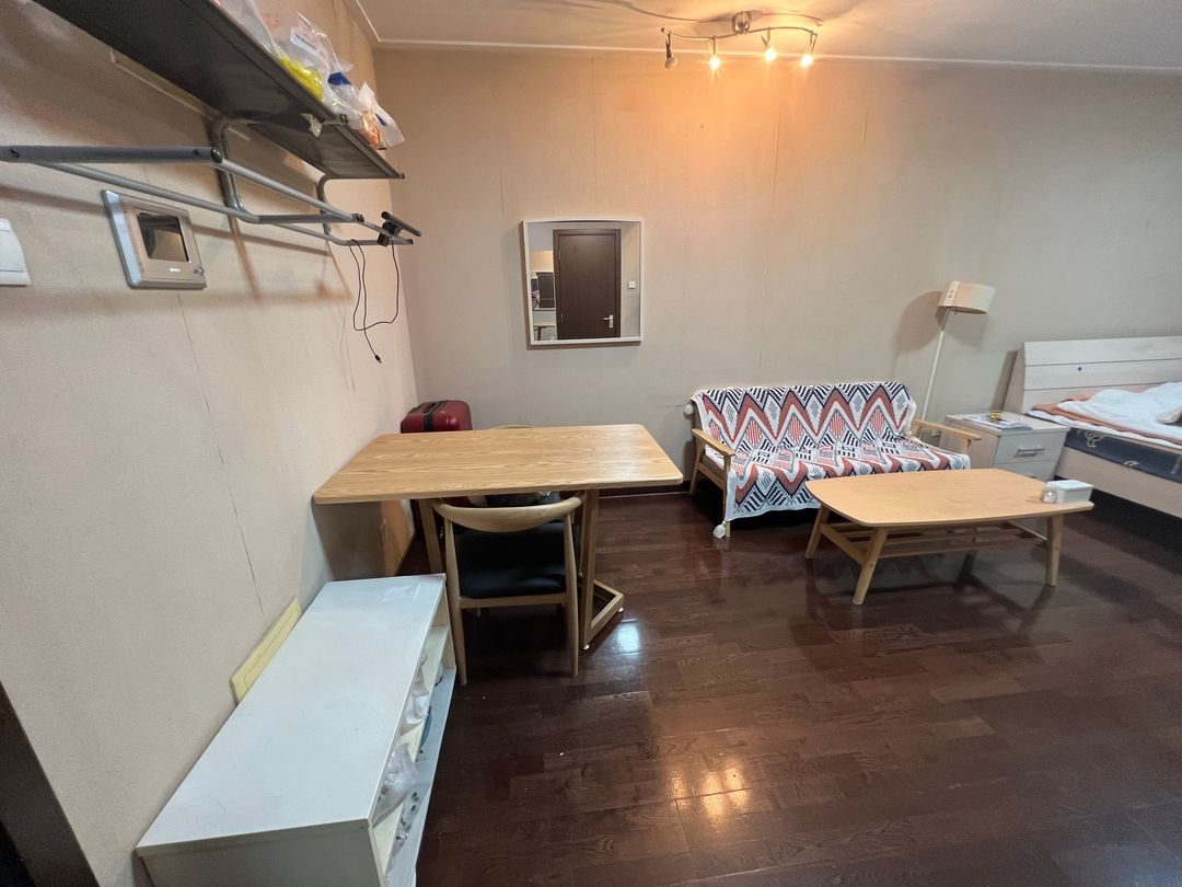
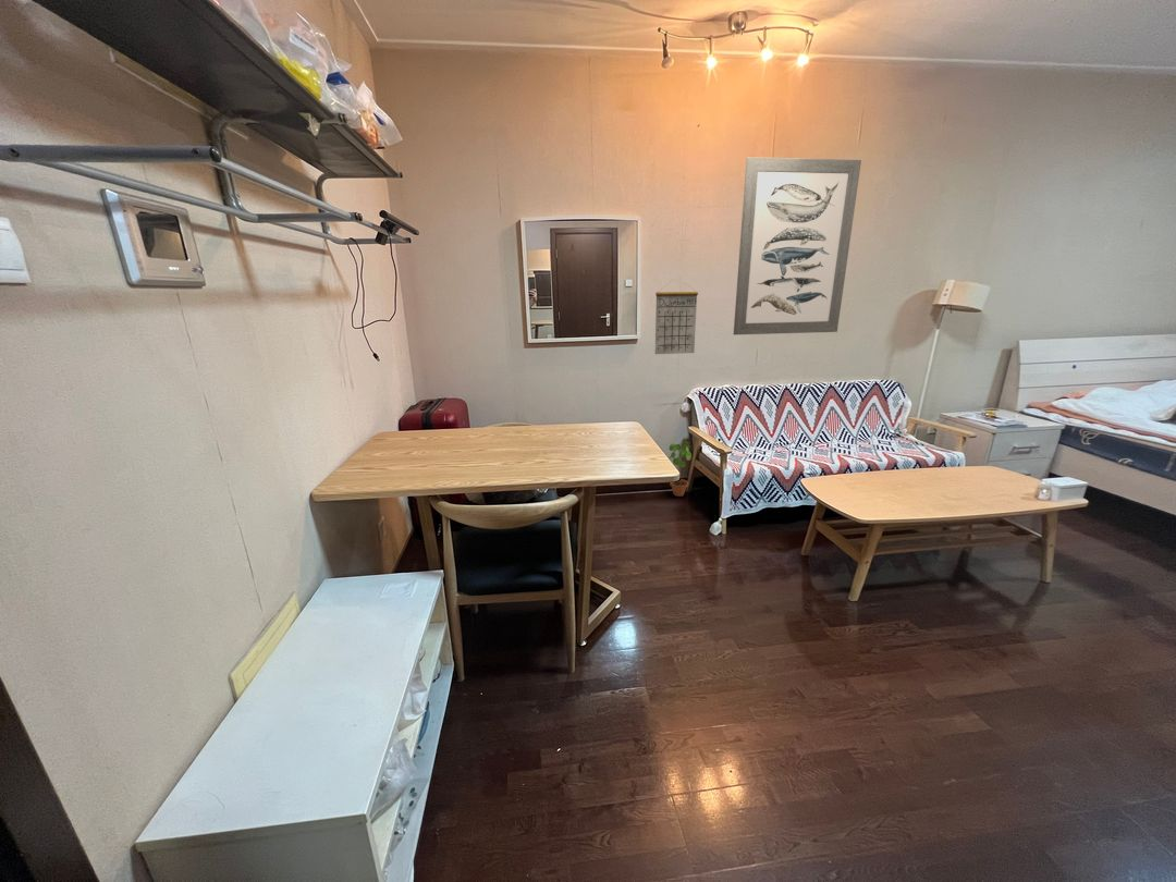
+ calendar (675, 316)
+ wall art (794, 250)
+ potted plant (681, 469)
